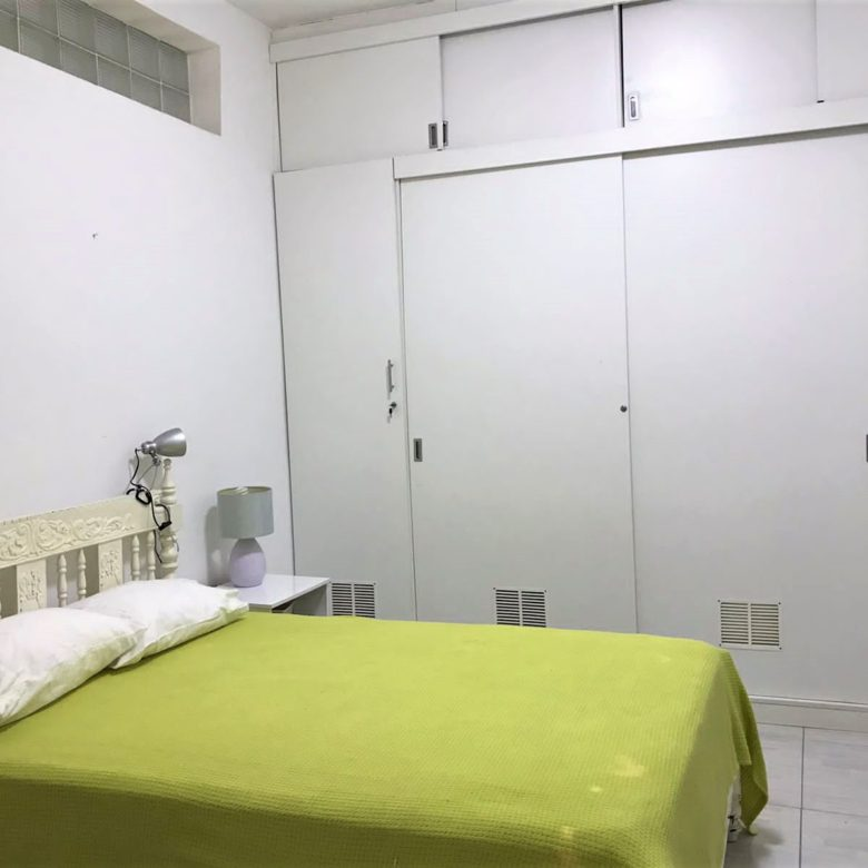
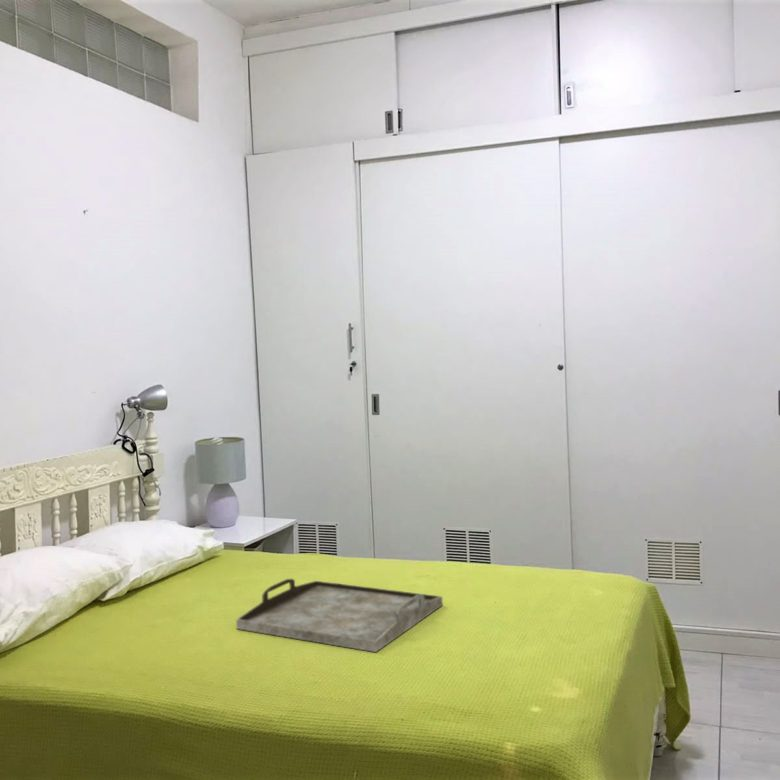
+ serving tray (342, 603)
